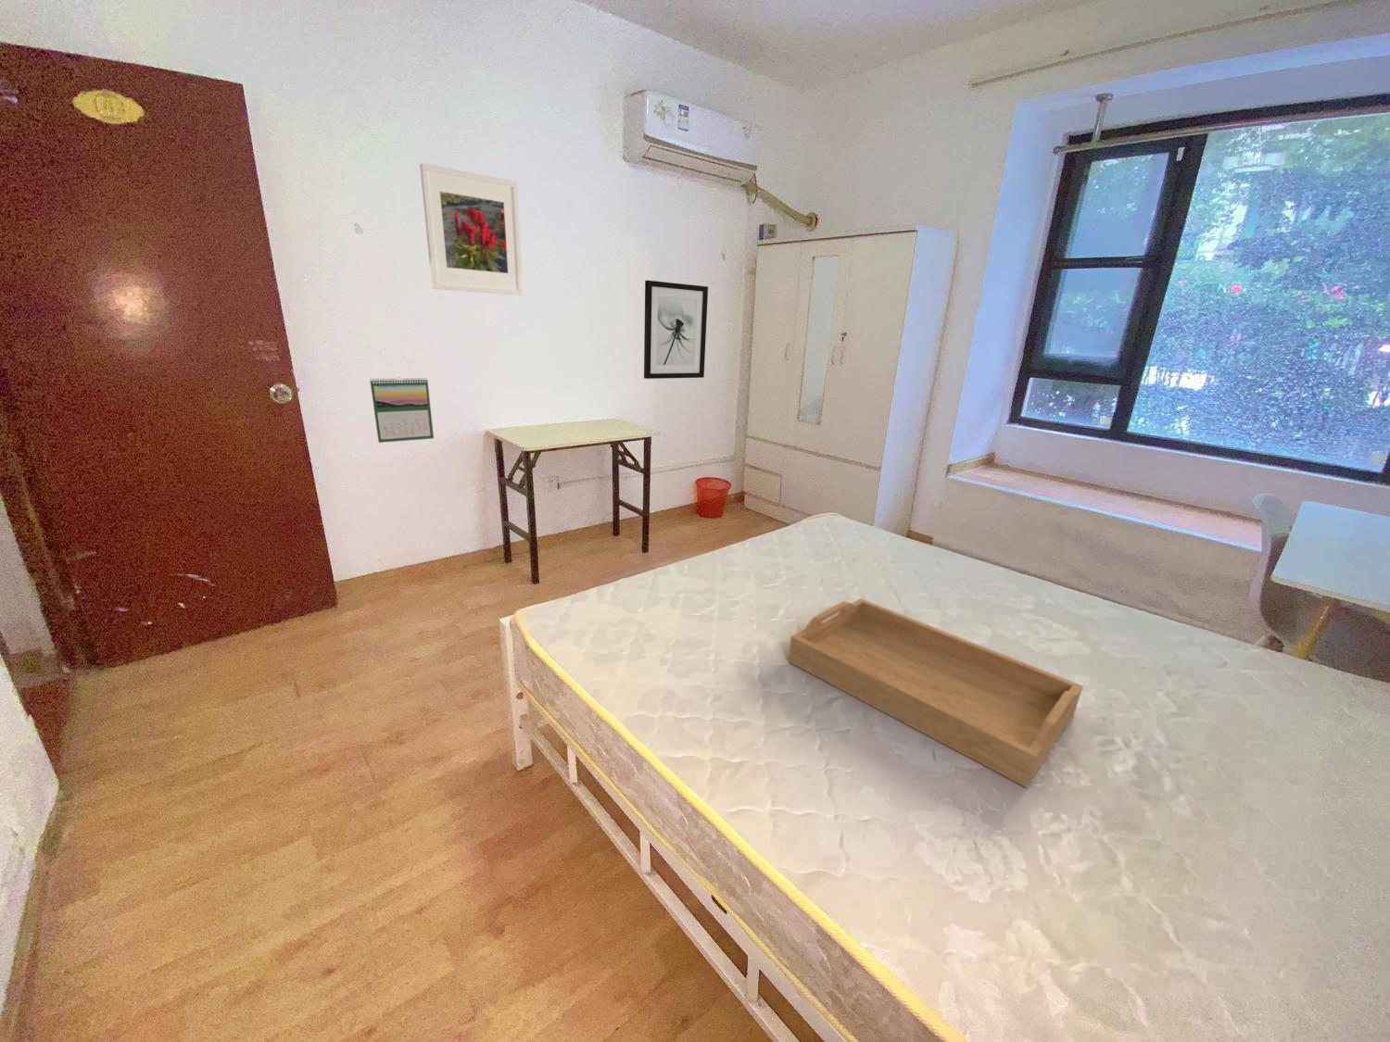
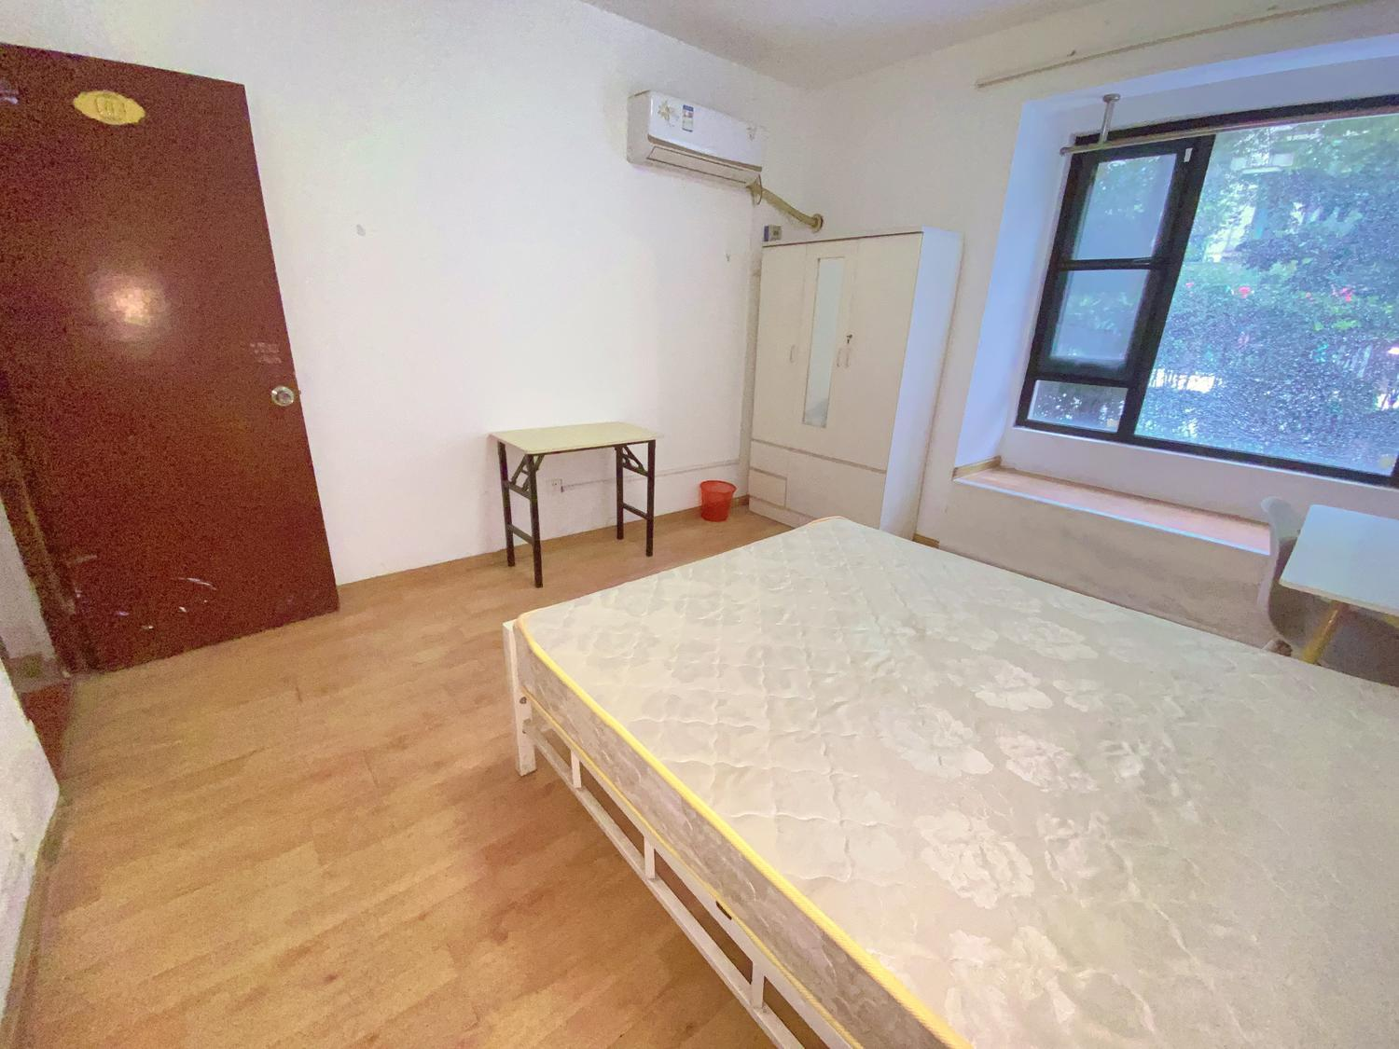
- calendar (402, 408)
- serving tray (927, 669)
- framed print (474, 234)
- wall art (675, 332)
